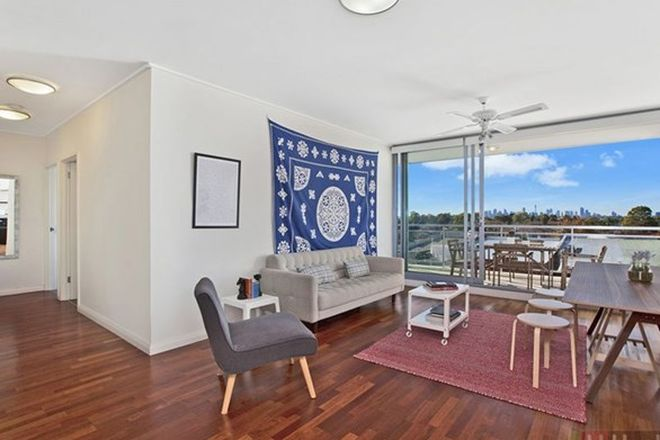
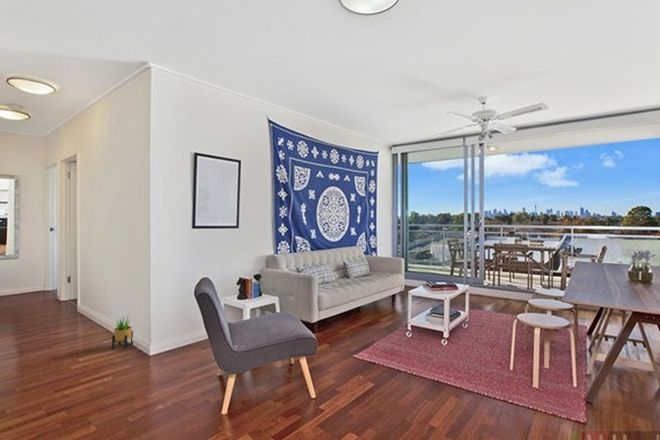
+ potted plant (122, 330)
